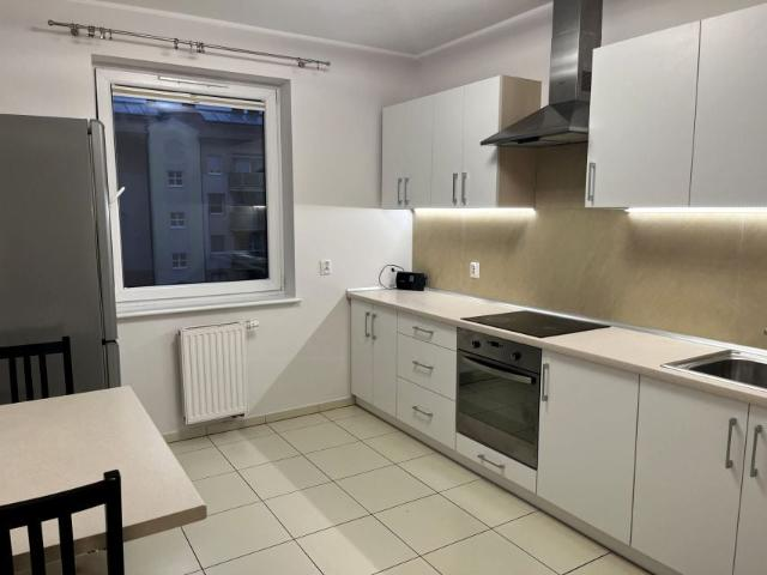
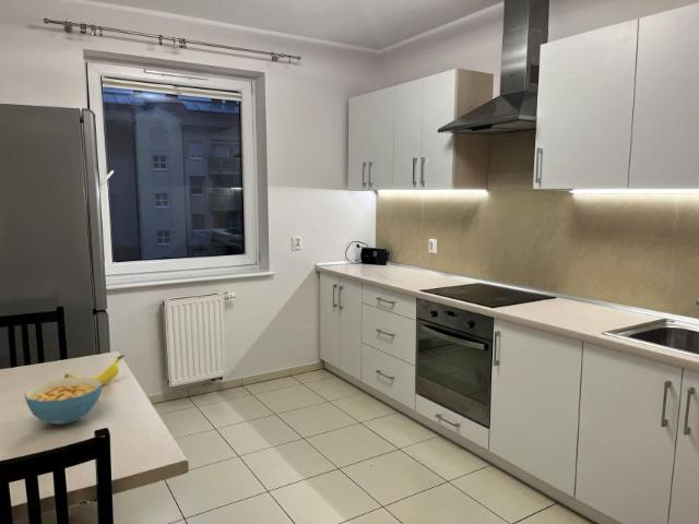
+ banana (95, 376)
+ cereal bowl (64, 404)
